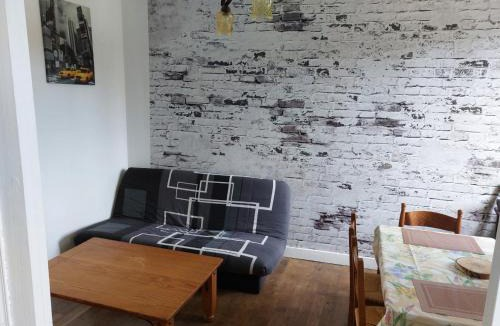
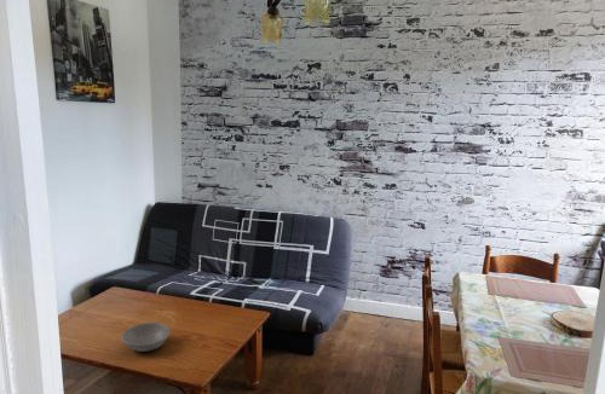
+ soup bowl (146, 338)
